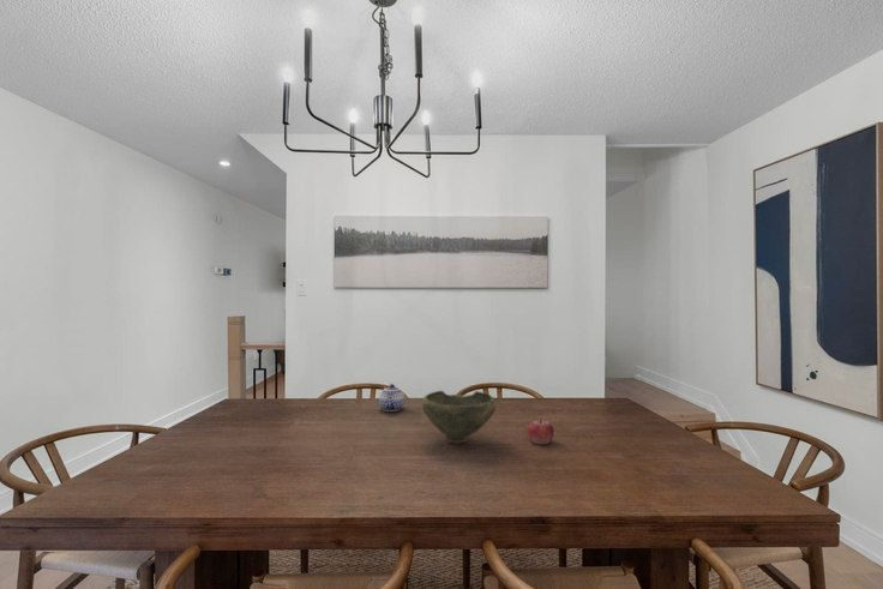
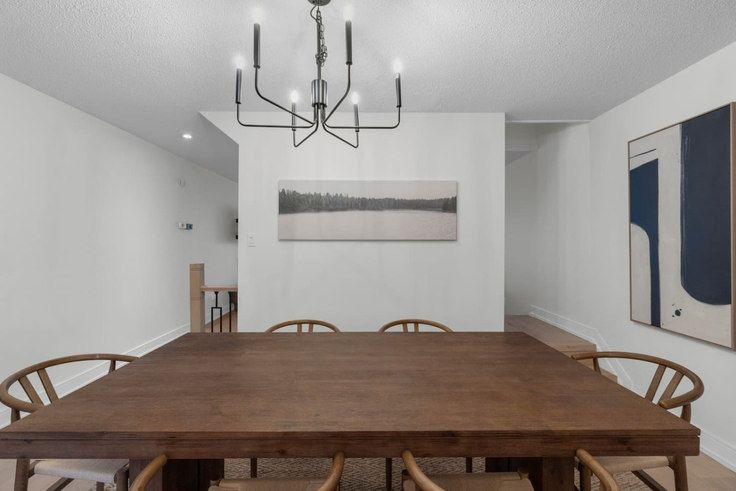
- teapot (391, 396)
- fruit (540, 429)
- bowl (458, 419)
